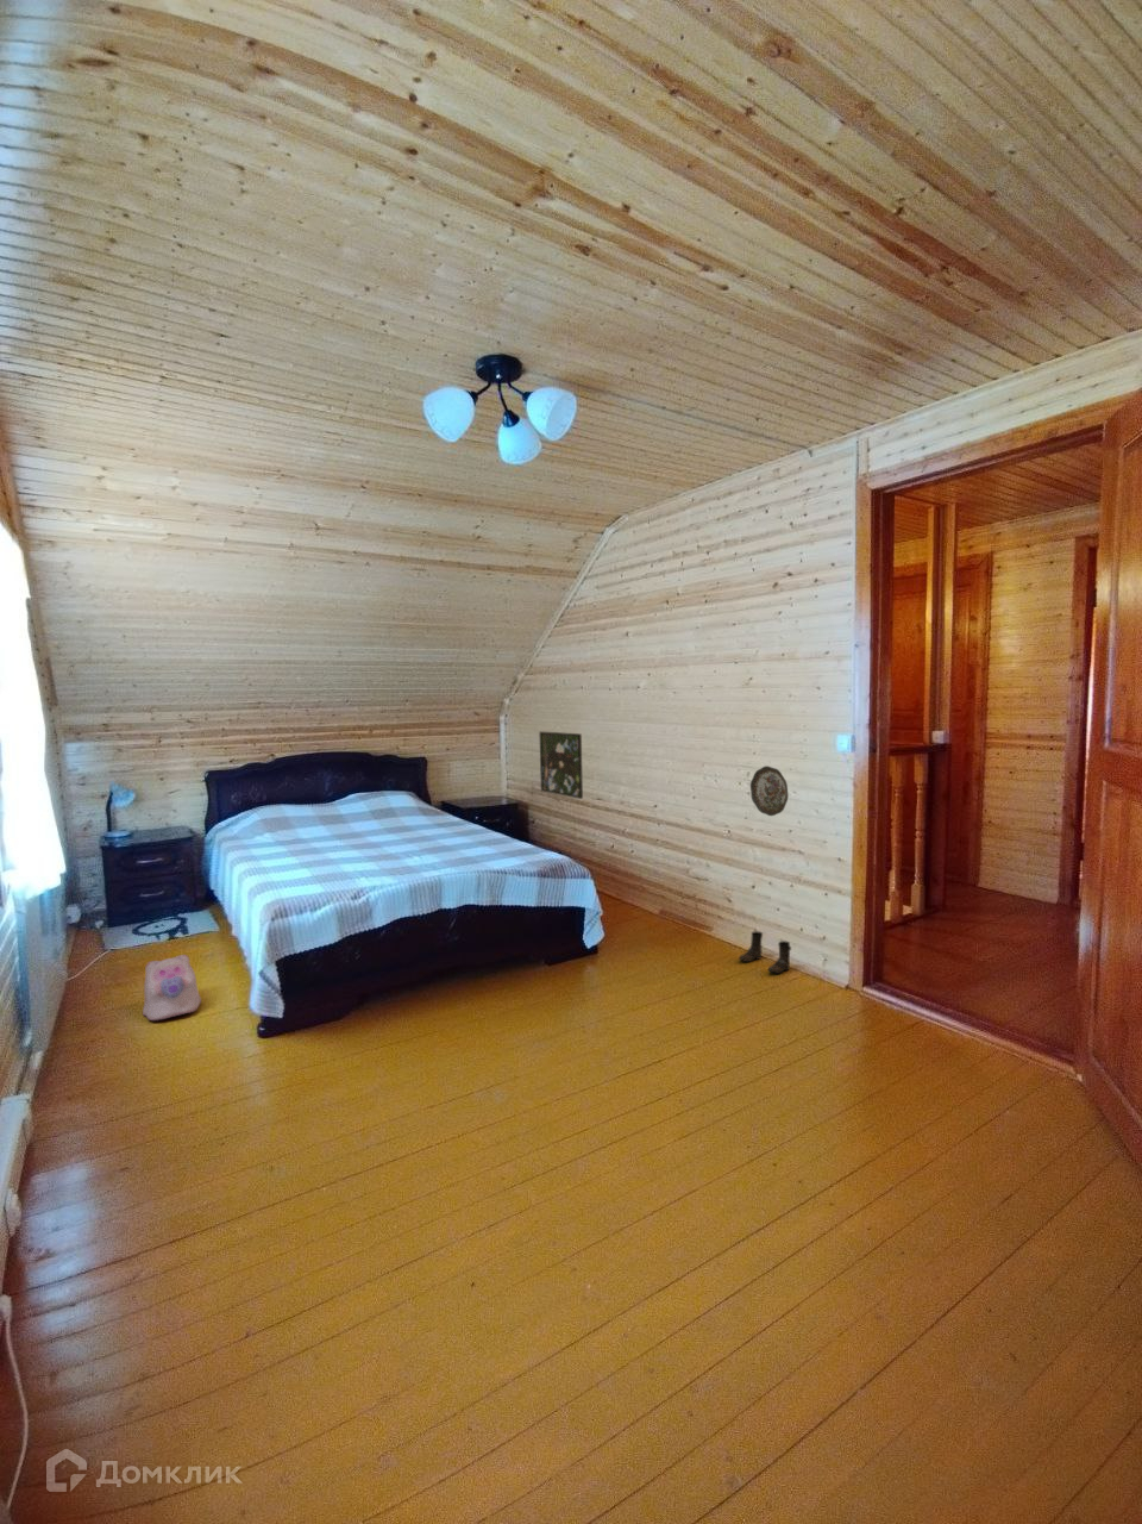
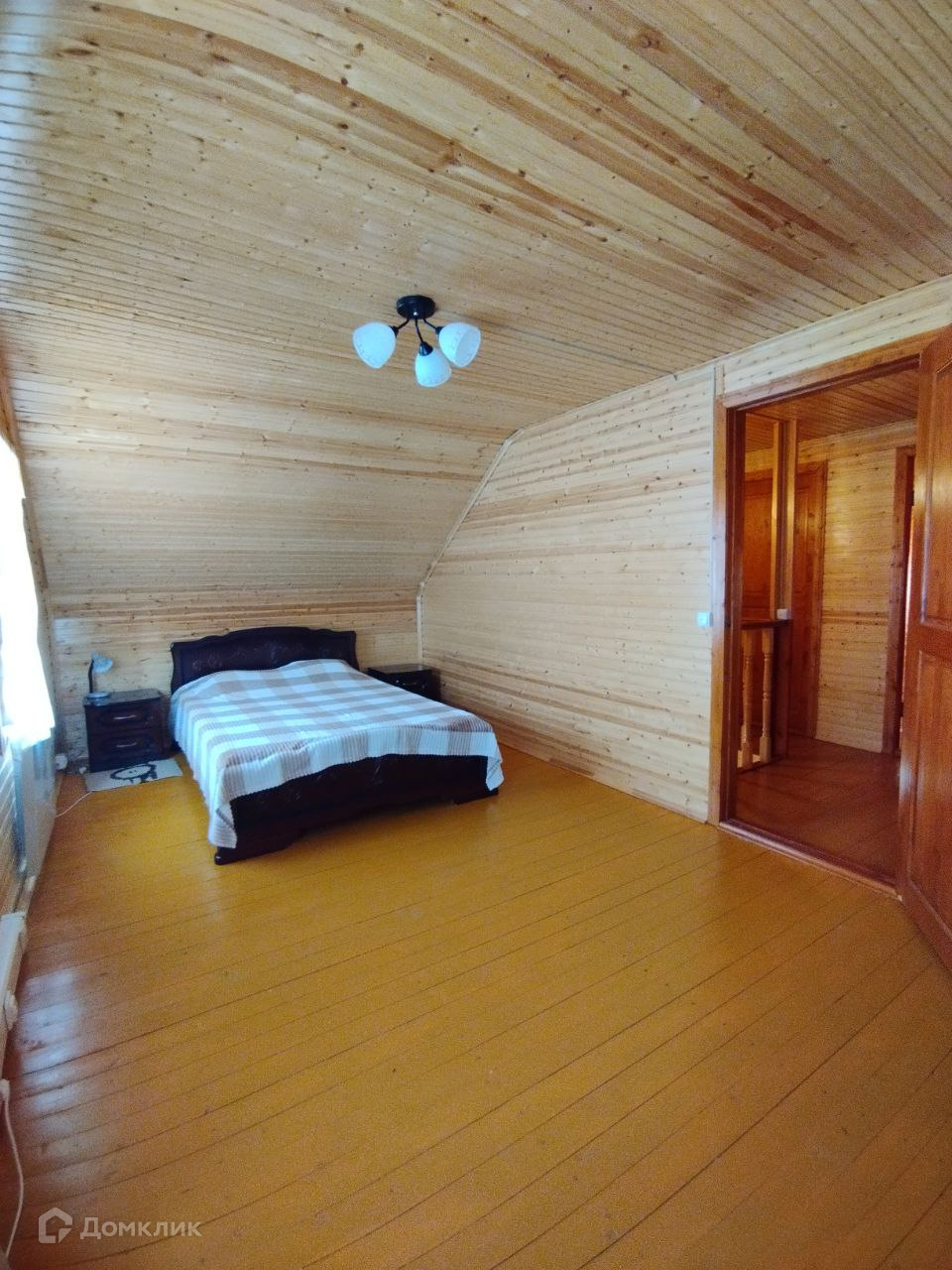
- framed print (559, 763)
- boots (762, 952)
- plush toy (170, 985)
- decorative plate (770, 791)
